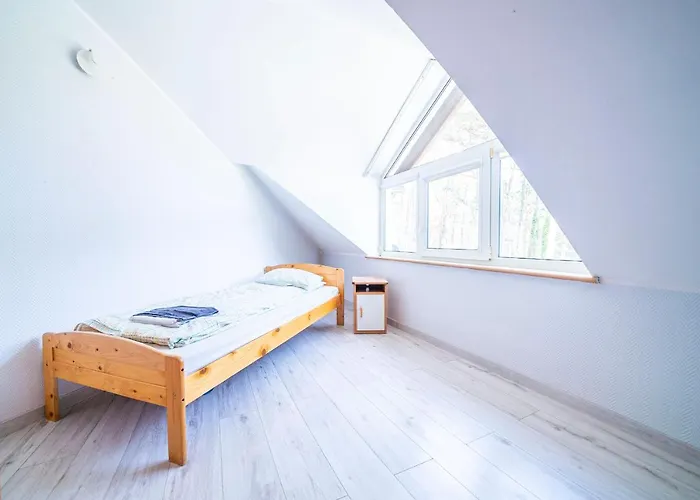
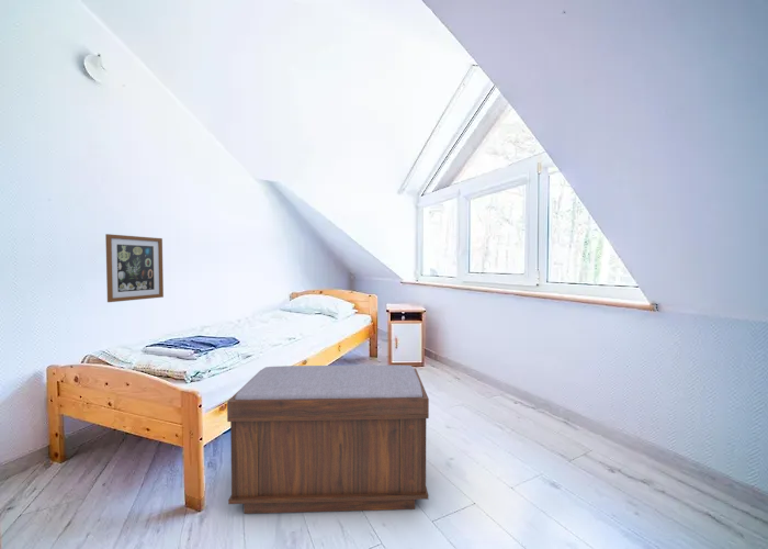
+ wall art (136, 268)
+ bench (335, 429)
